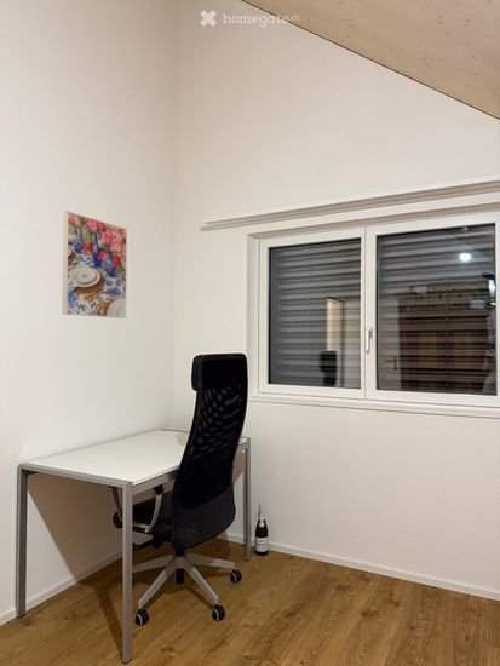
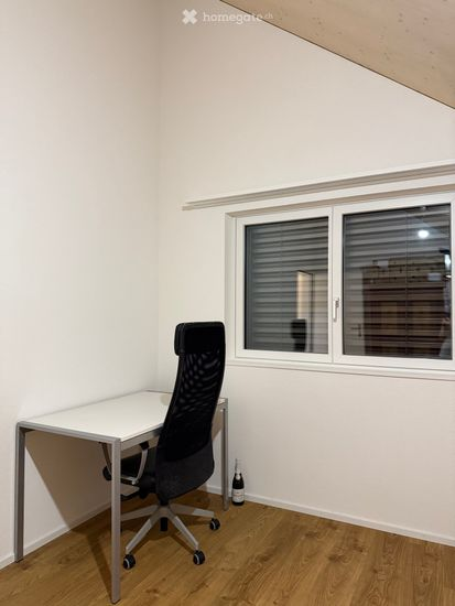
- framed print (97, 268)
